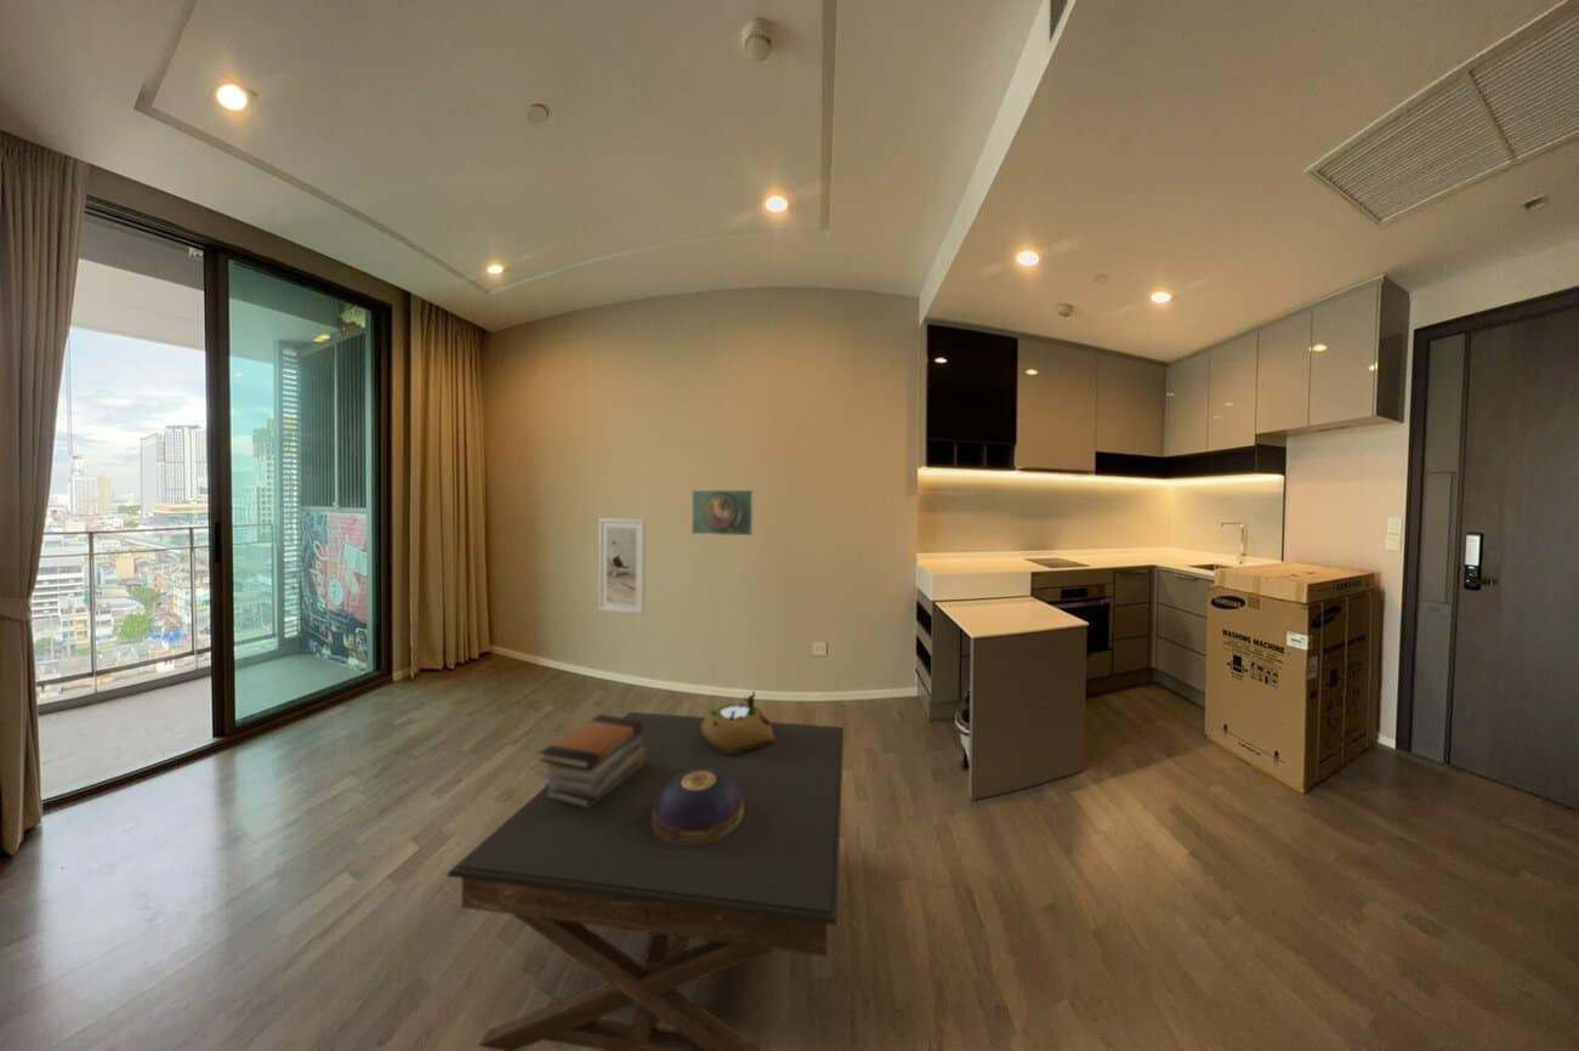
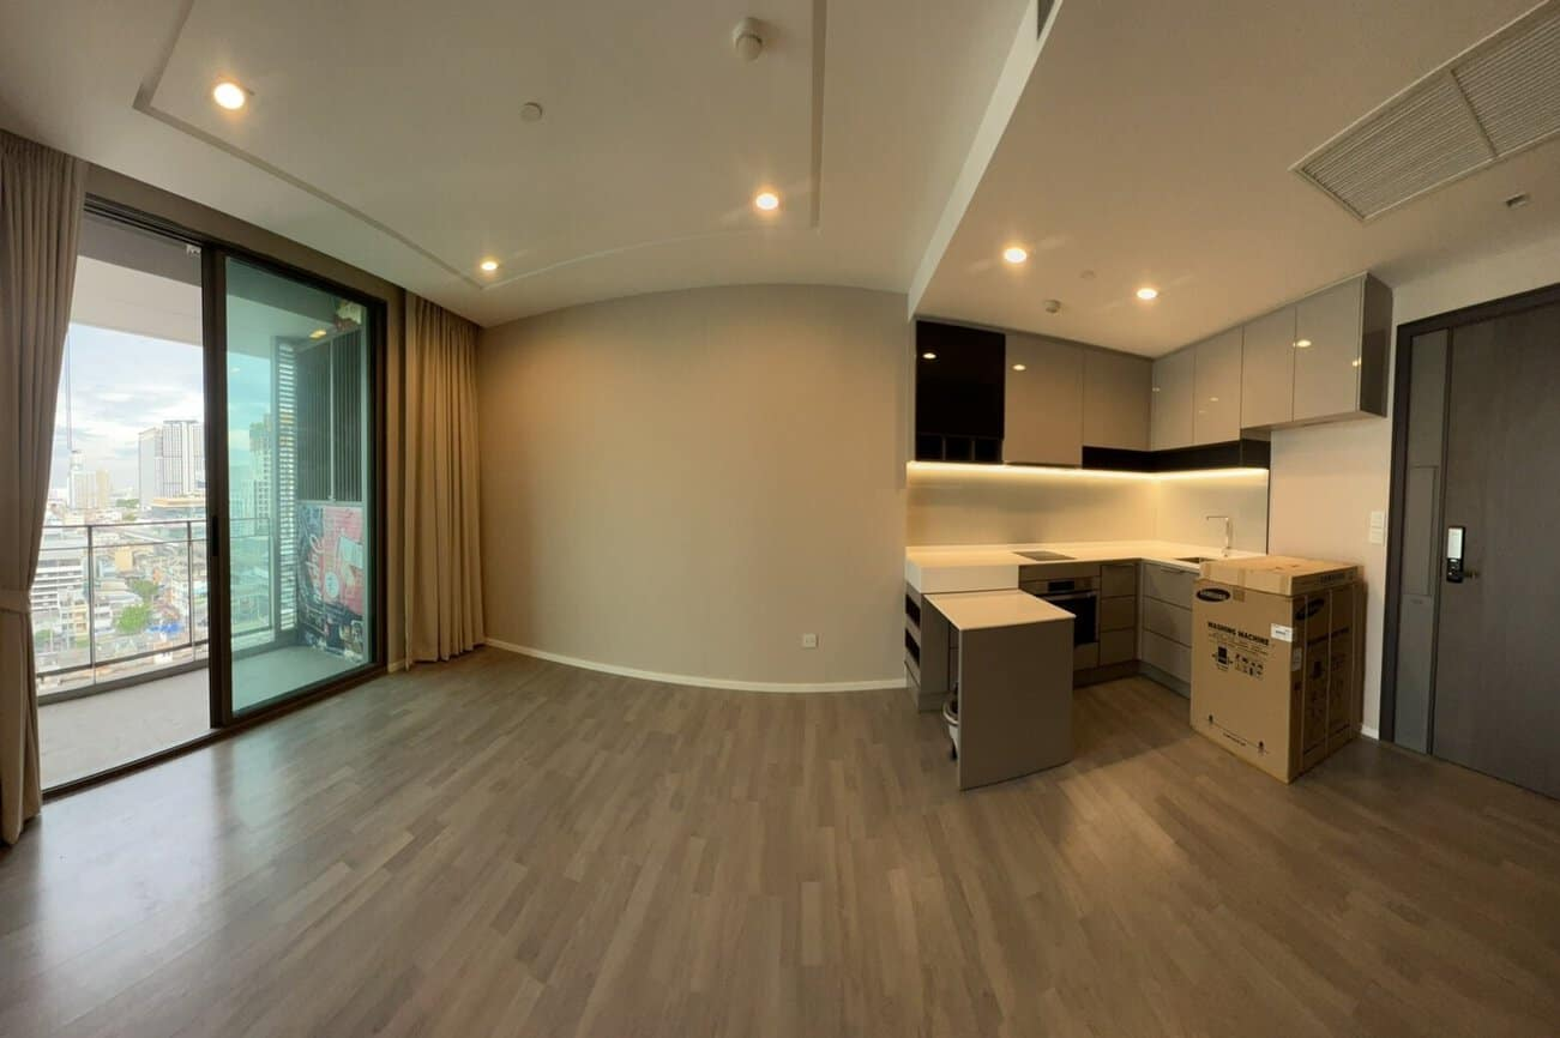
- succulent planter (737, 715)
- coffee table (695, 851)
- book stack (596, 756)
- decorative bowl (698, 794)
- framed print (722, 512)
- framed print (621, 566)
